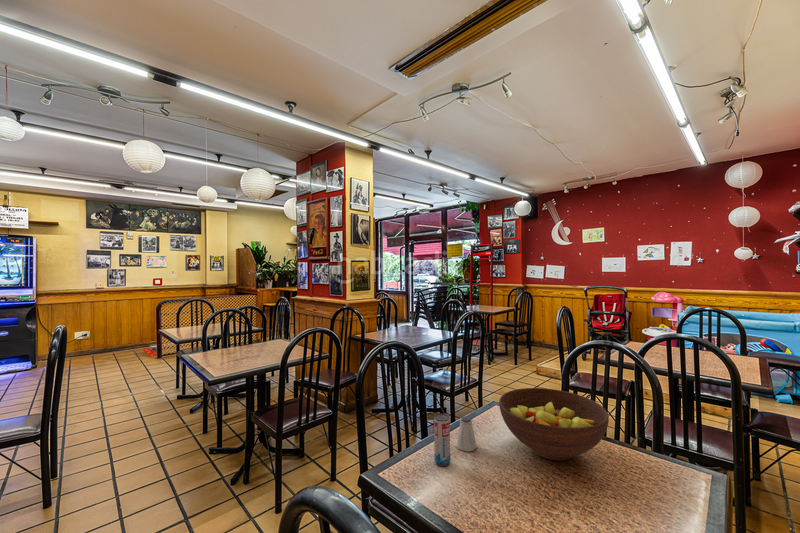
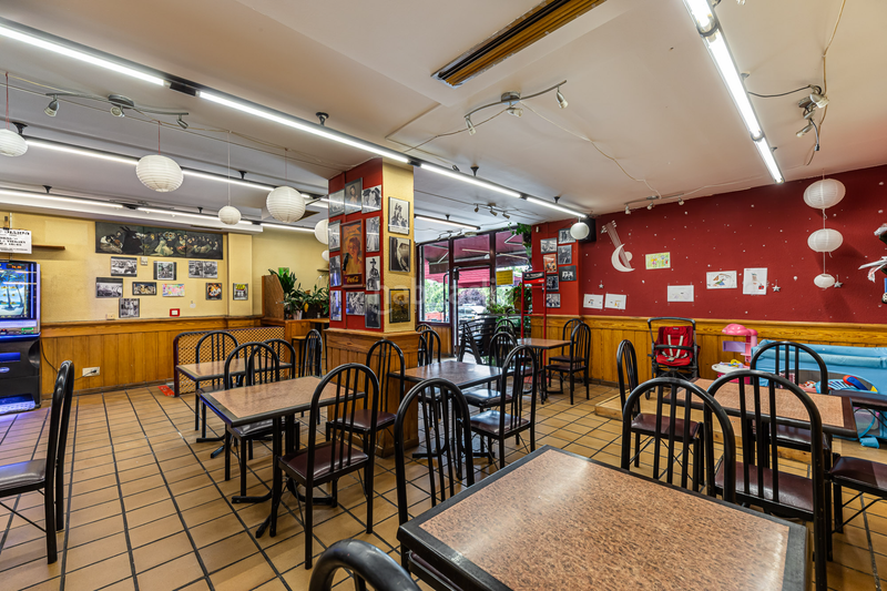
- beverage can (442, 439)
- saltshaker (466, 432)
- fruit bowl (551, 428)
